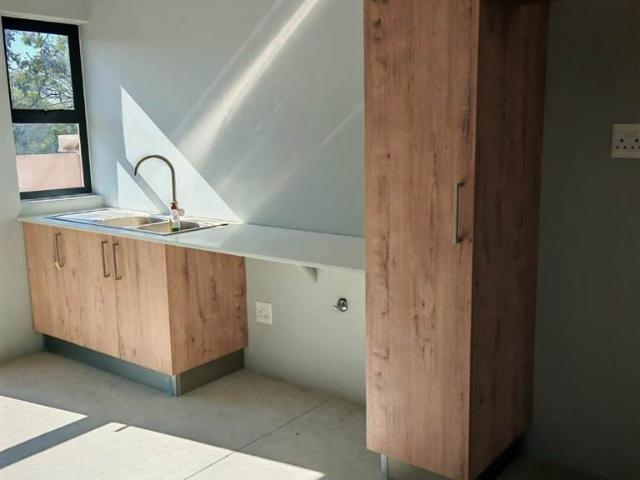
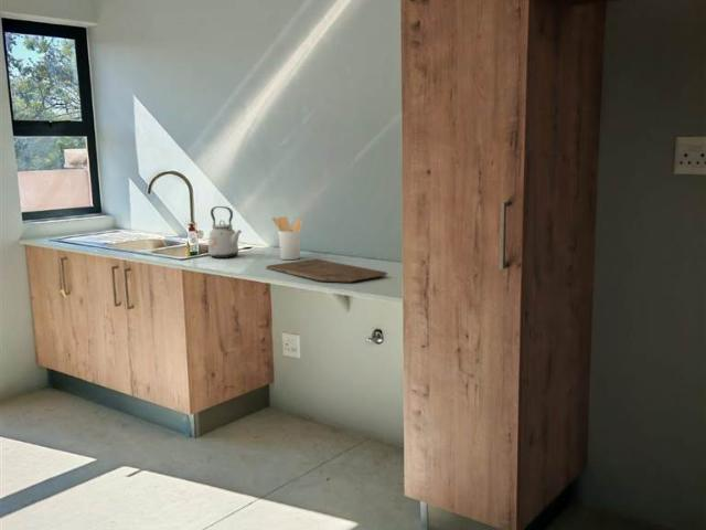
+ kettle (226, 232)
+ cutting board (324, 269)
+ utensil holder (286, 236)
